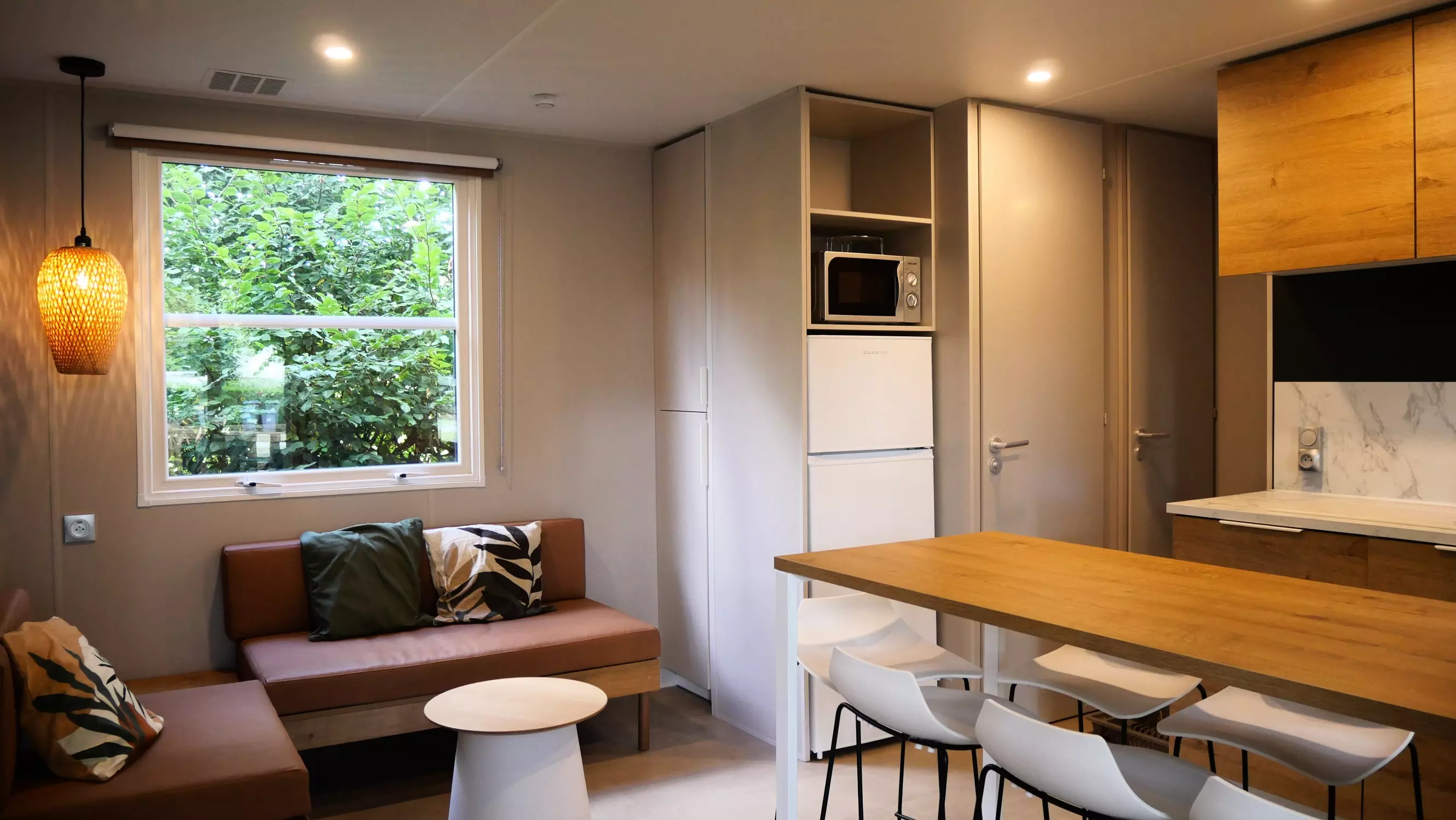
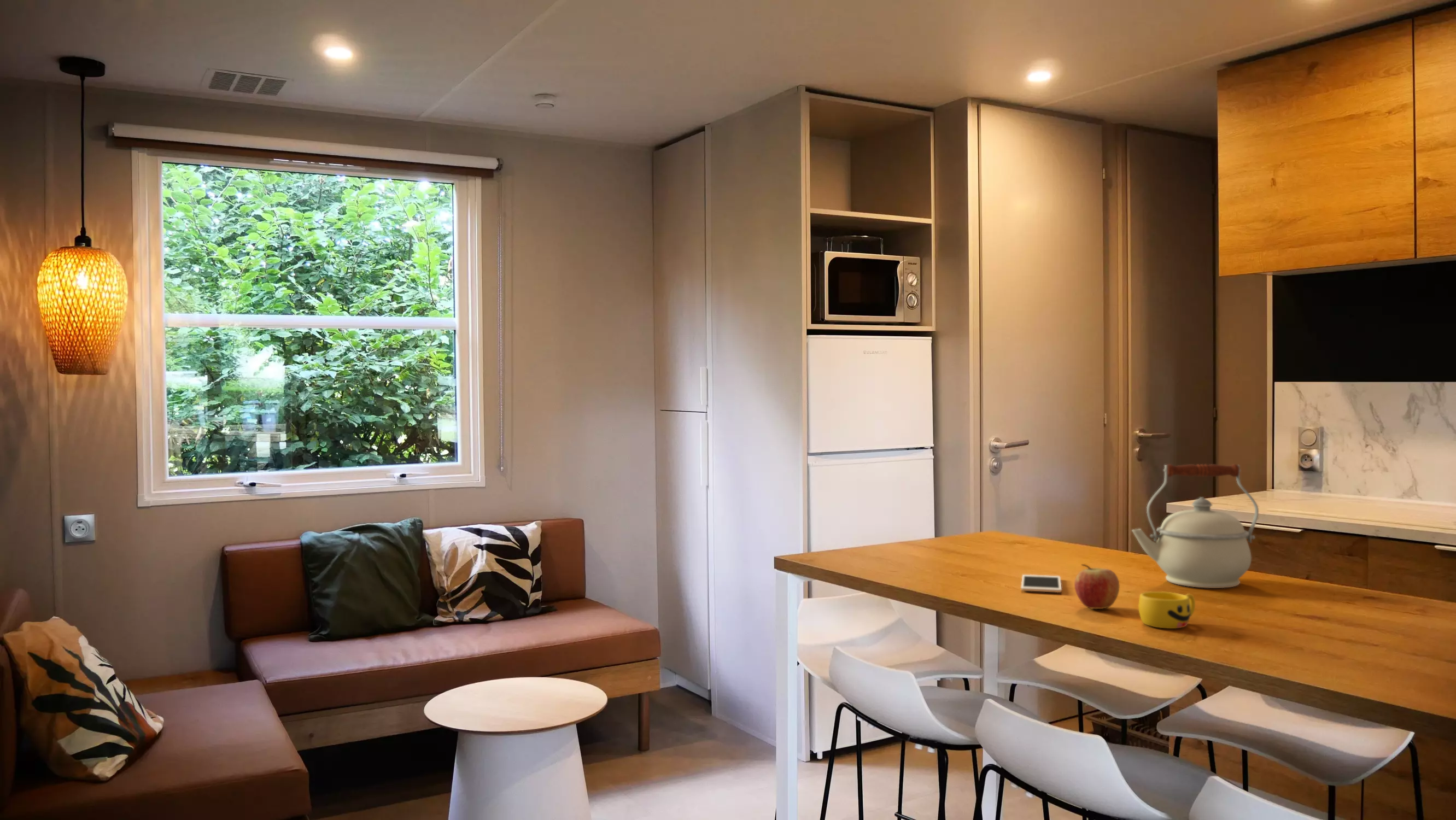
+ kettle (1194, 523)
+ cell phone (1041, 583)
+ cup (1170, 609)
+ fruit (1097, 586)
